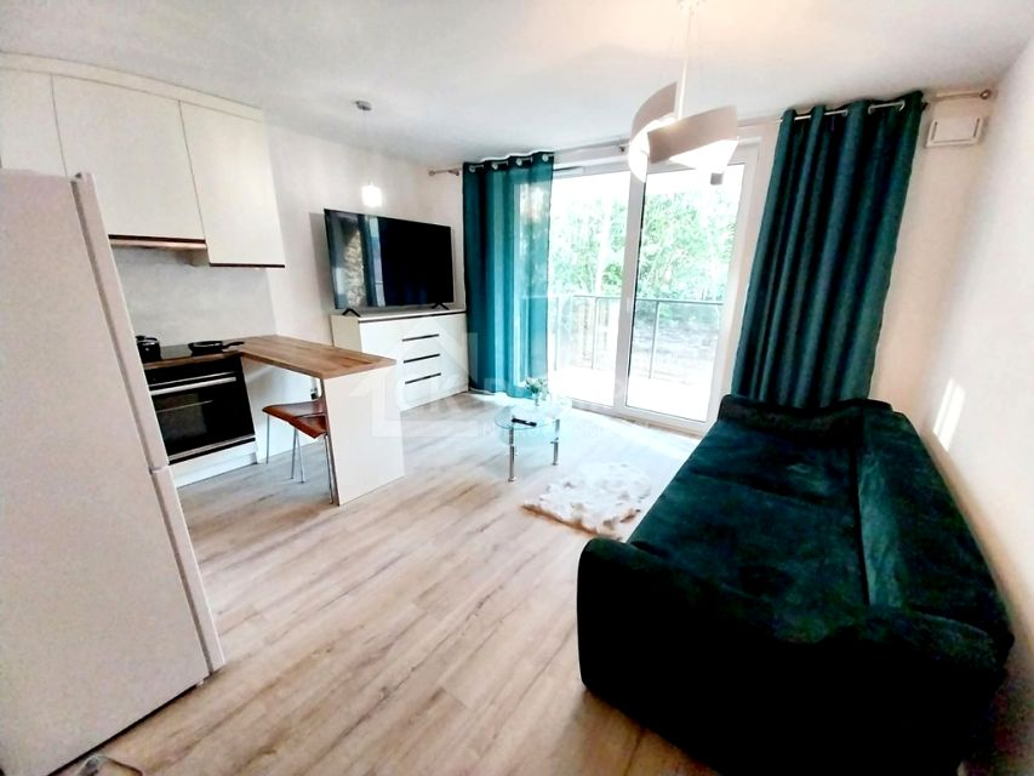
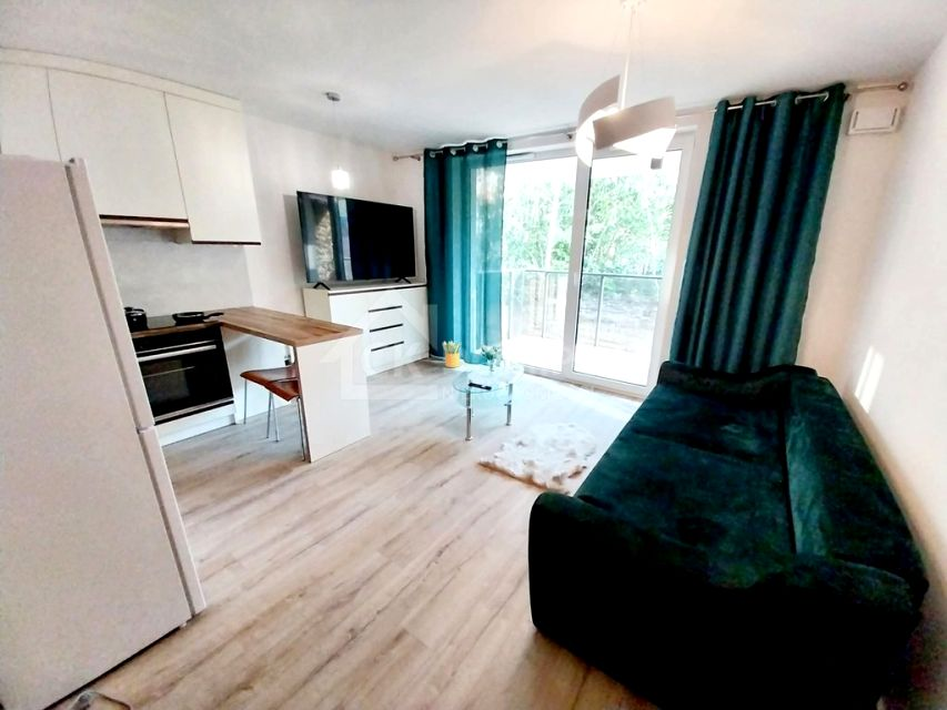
+ potted plant (451, 353)
